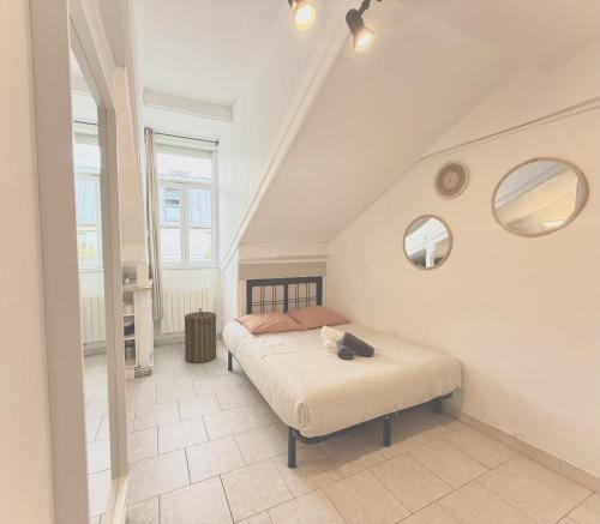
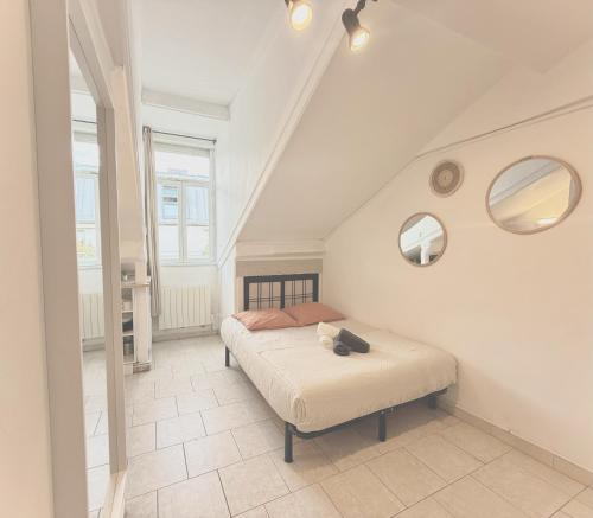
- laundry hamper (200, 332)
